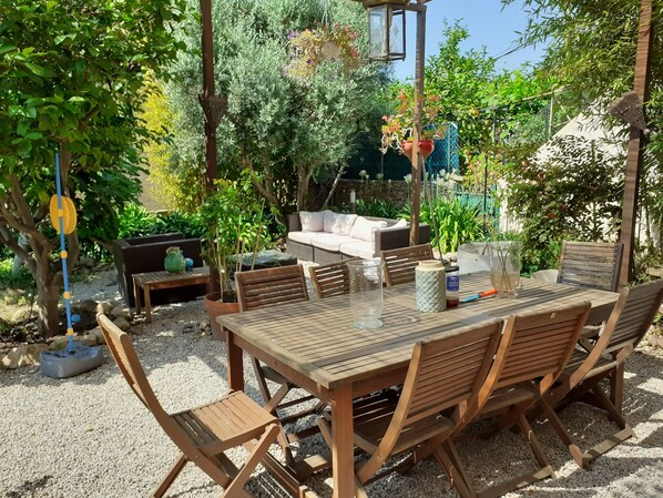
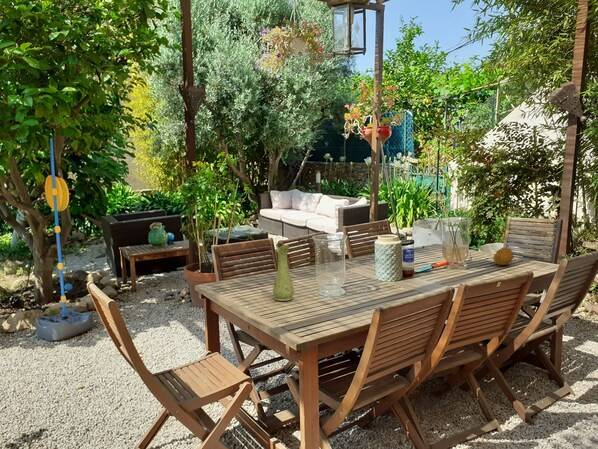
+ fruit (503, 256)
+ pitcher (282, 270)
